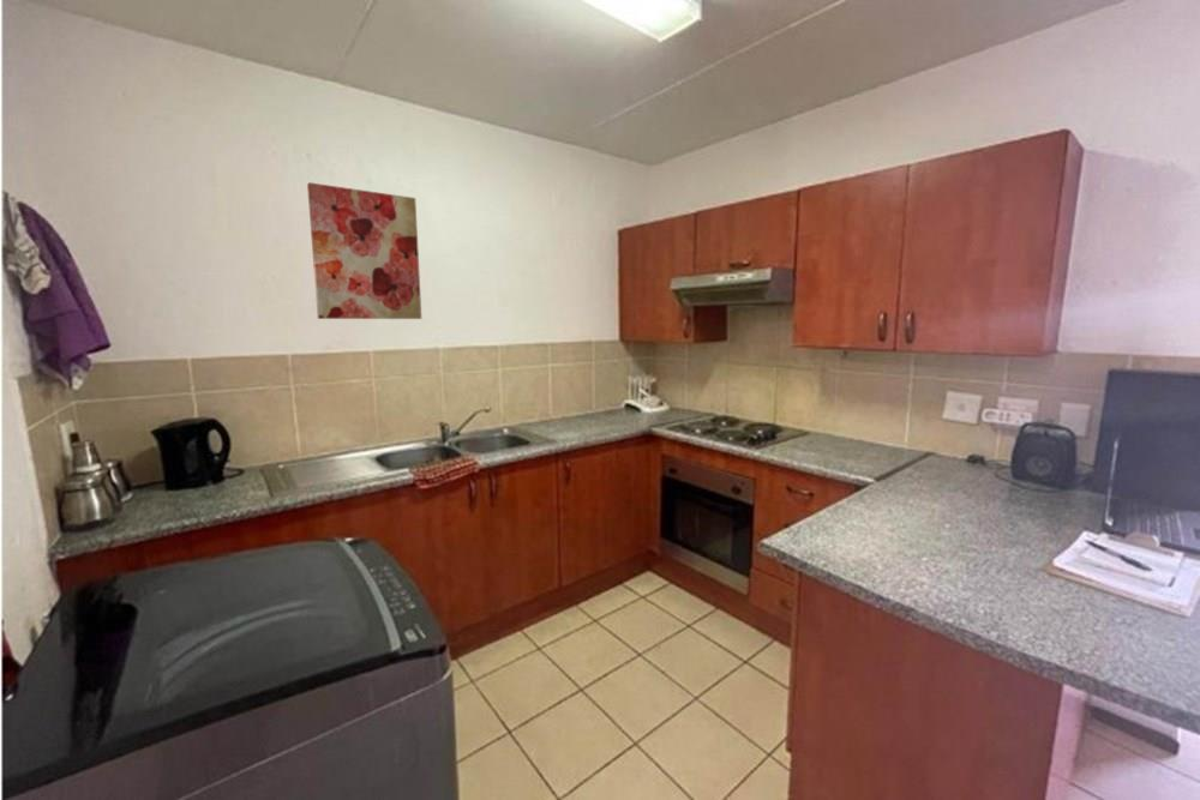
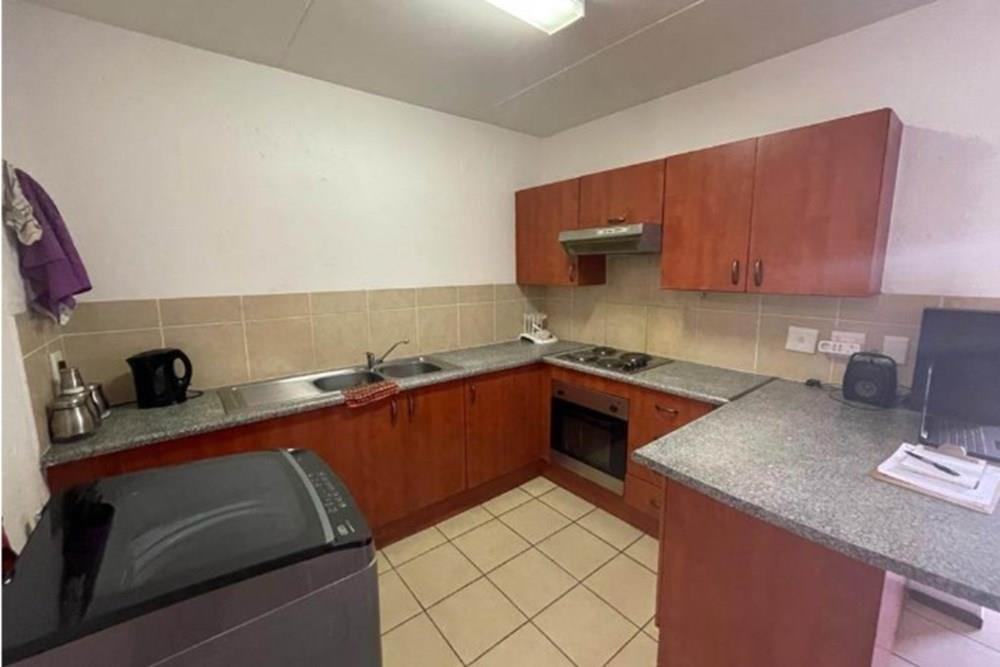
- wall art (368, 255)
